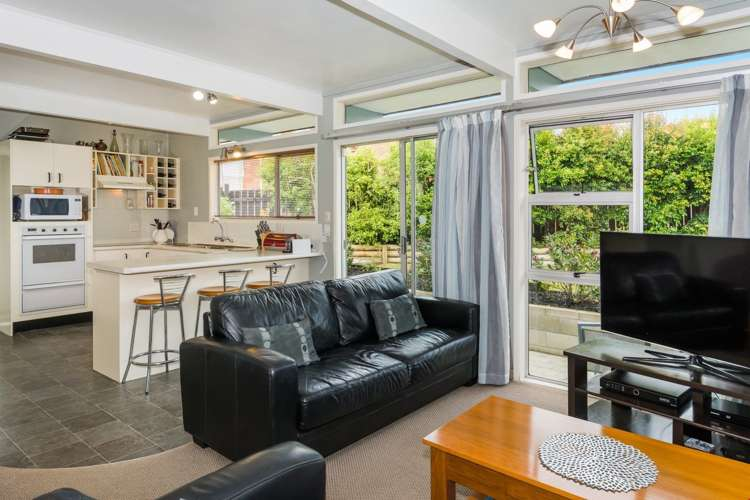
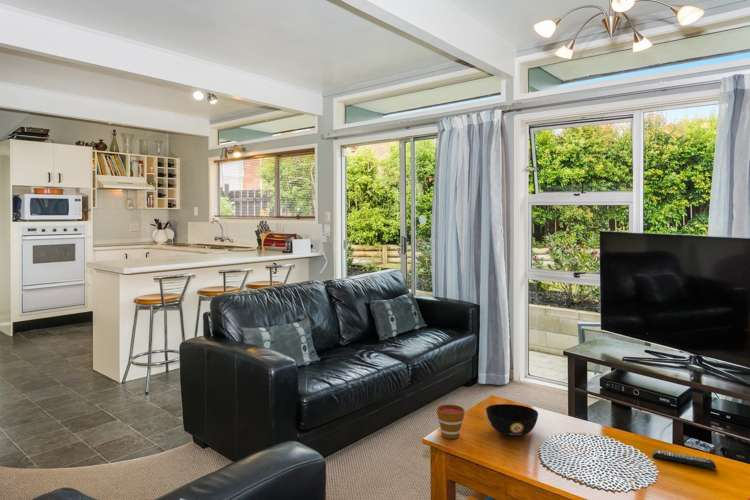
+ bowl (511, 422)
+ remote control (683, 459)
+ cup (451, 421)
